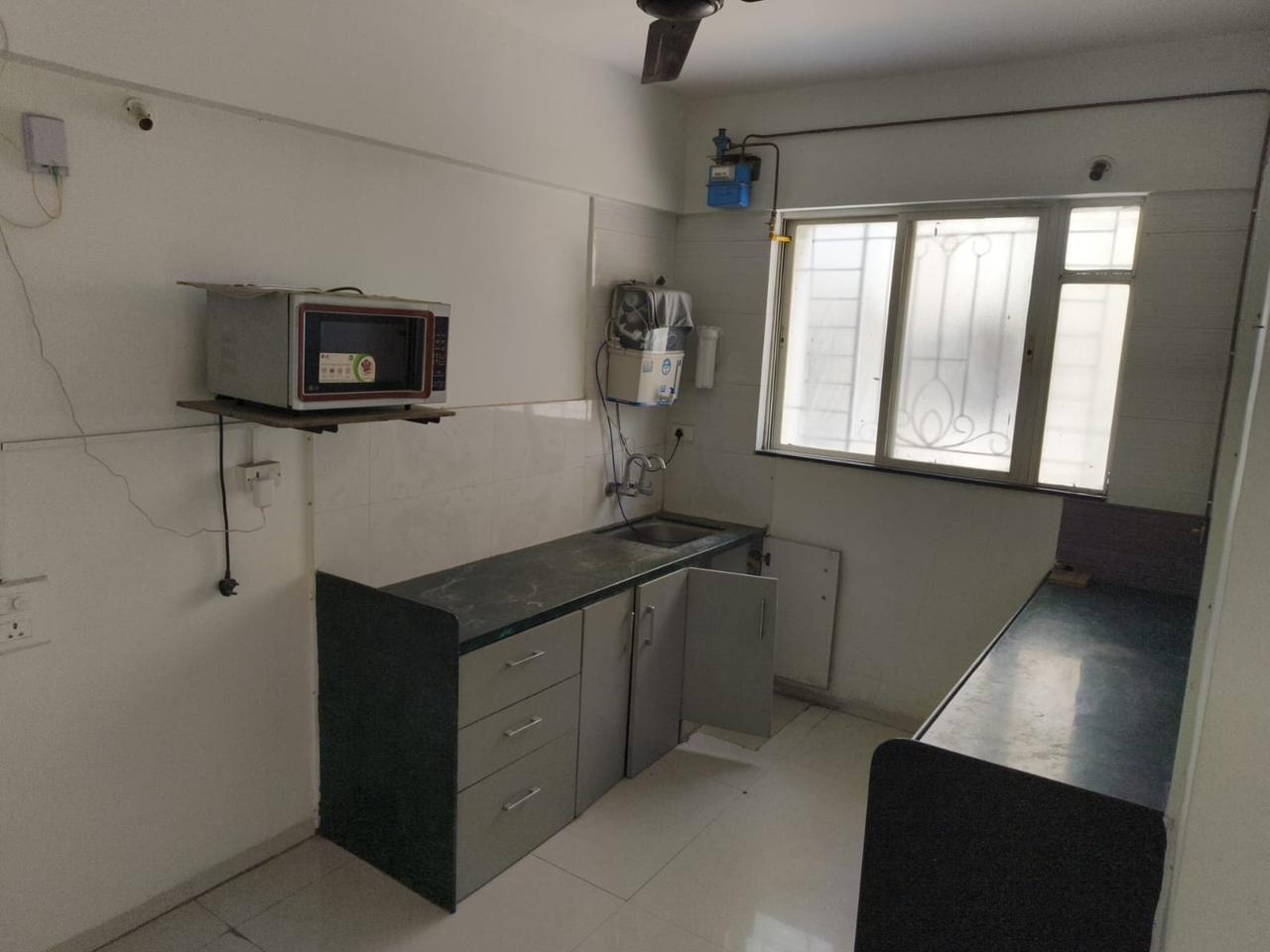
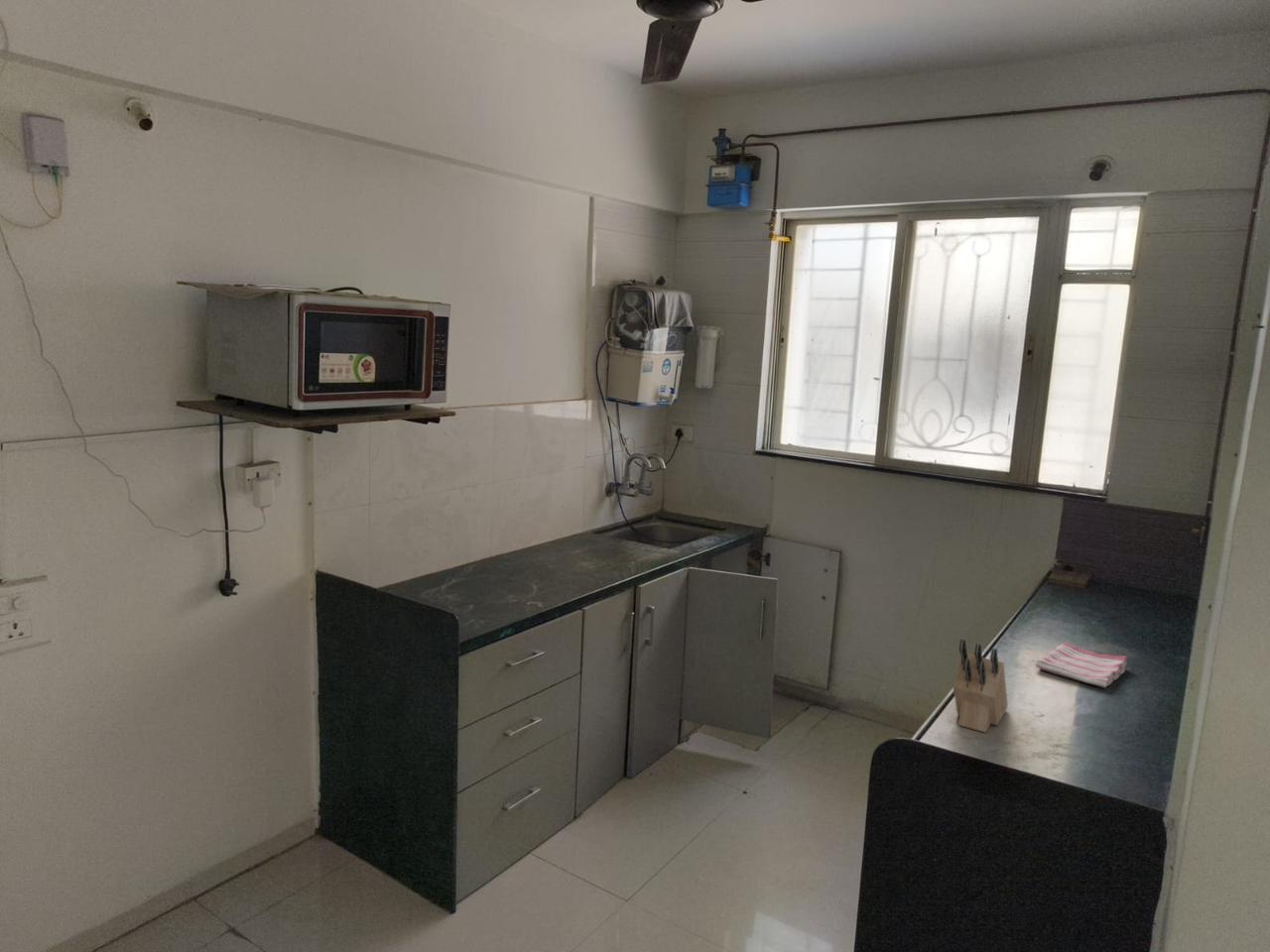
+ dish towel (1081, 662)
+ knife block (982, 676)
